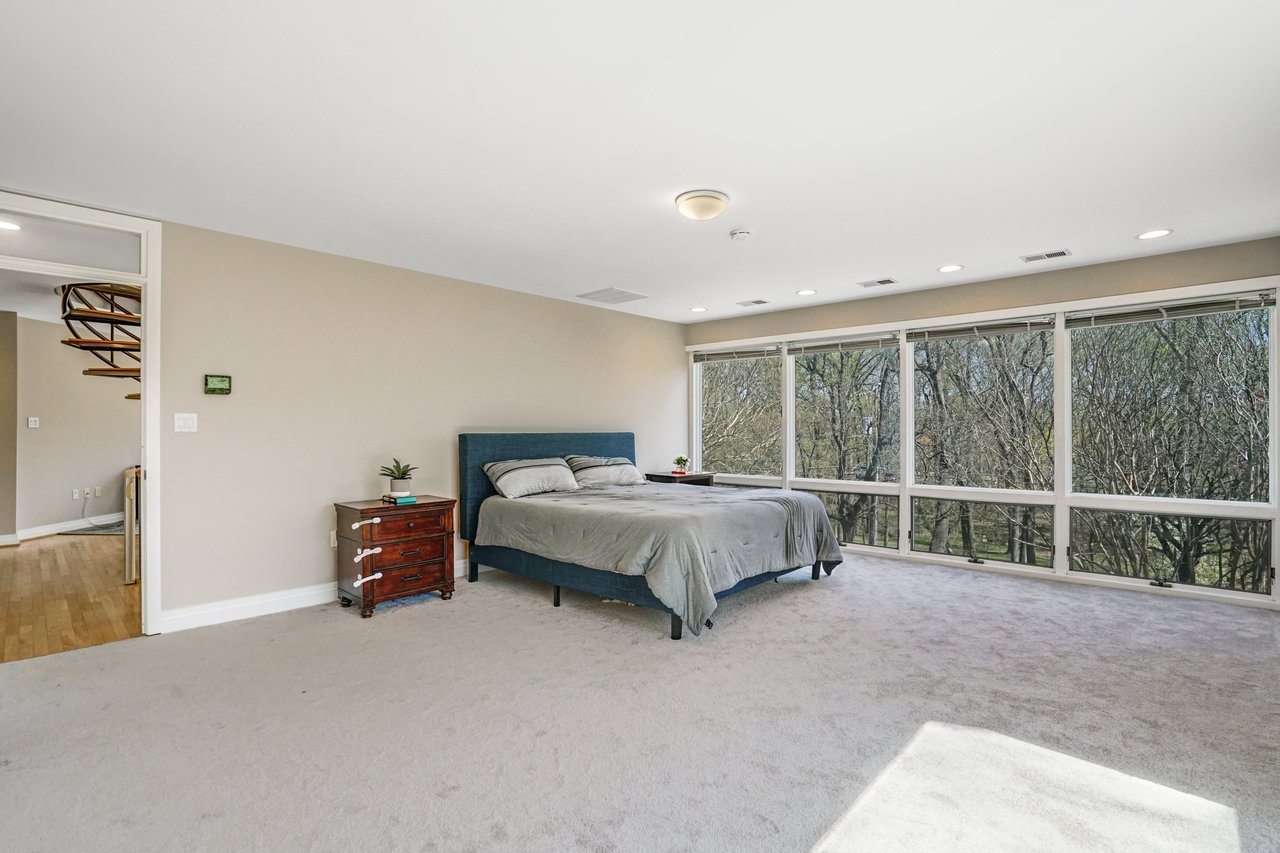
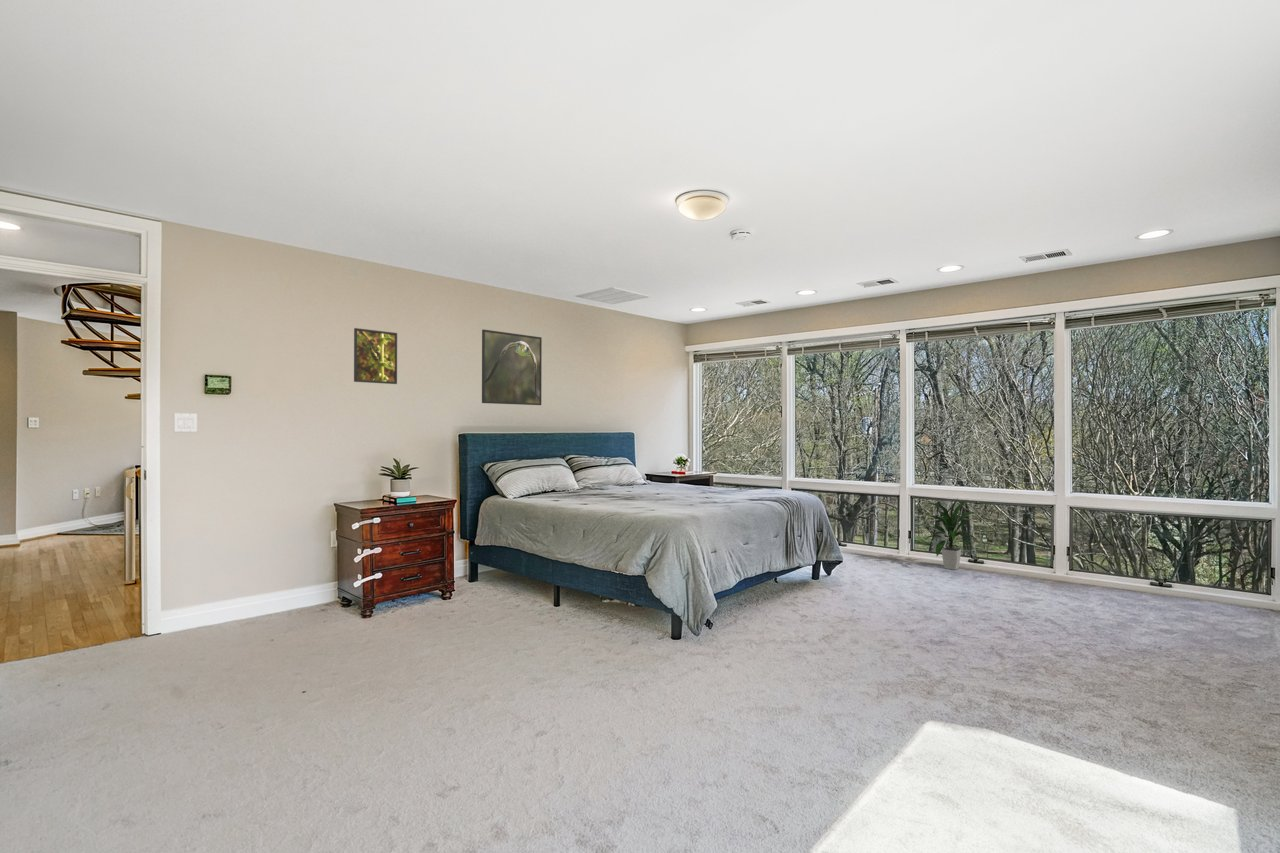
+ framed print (376, 356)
+ indoor plant (948, 531)
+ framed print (512, 368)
